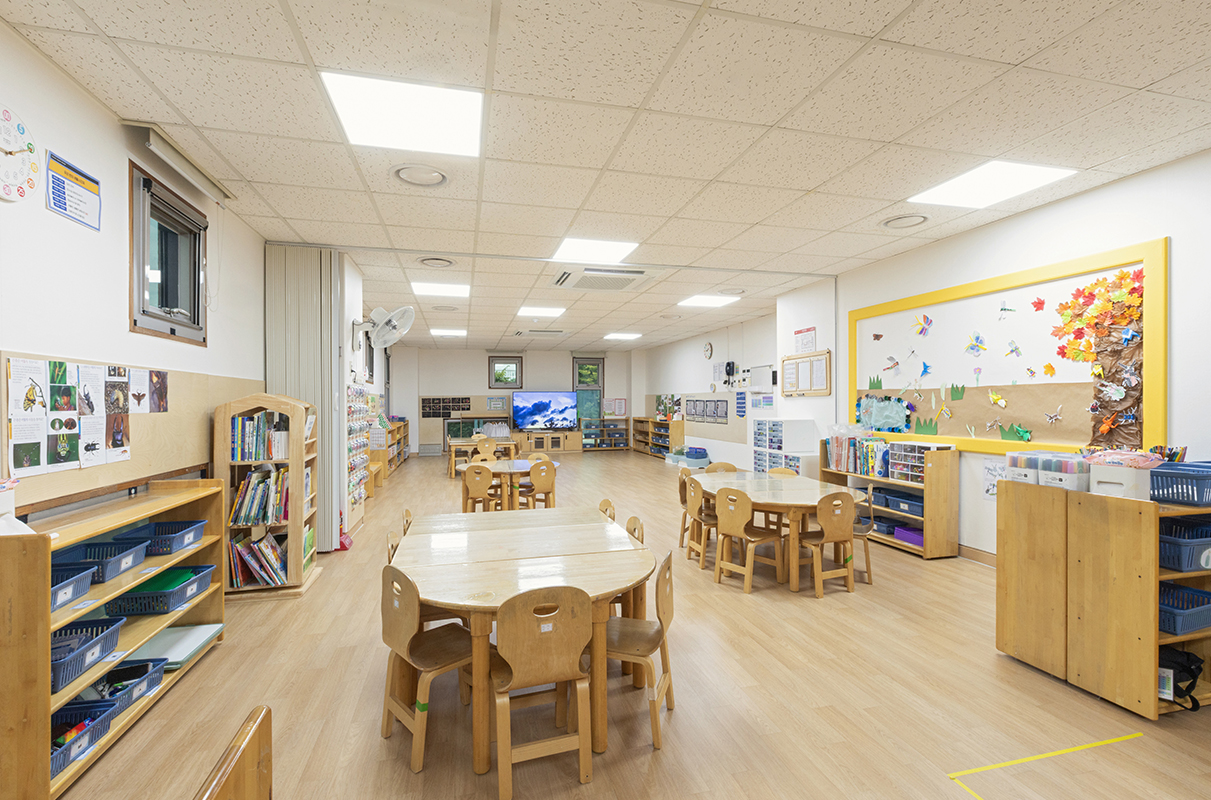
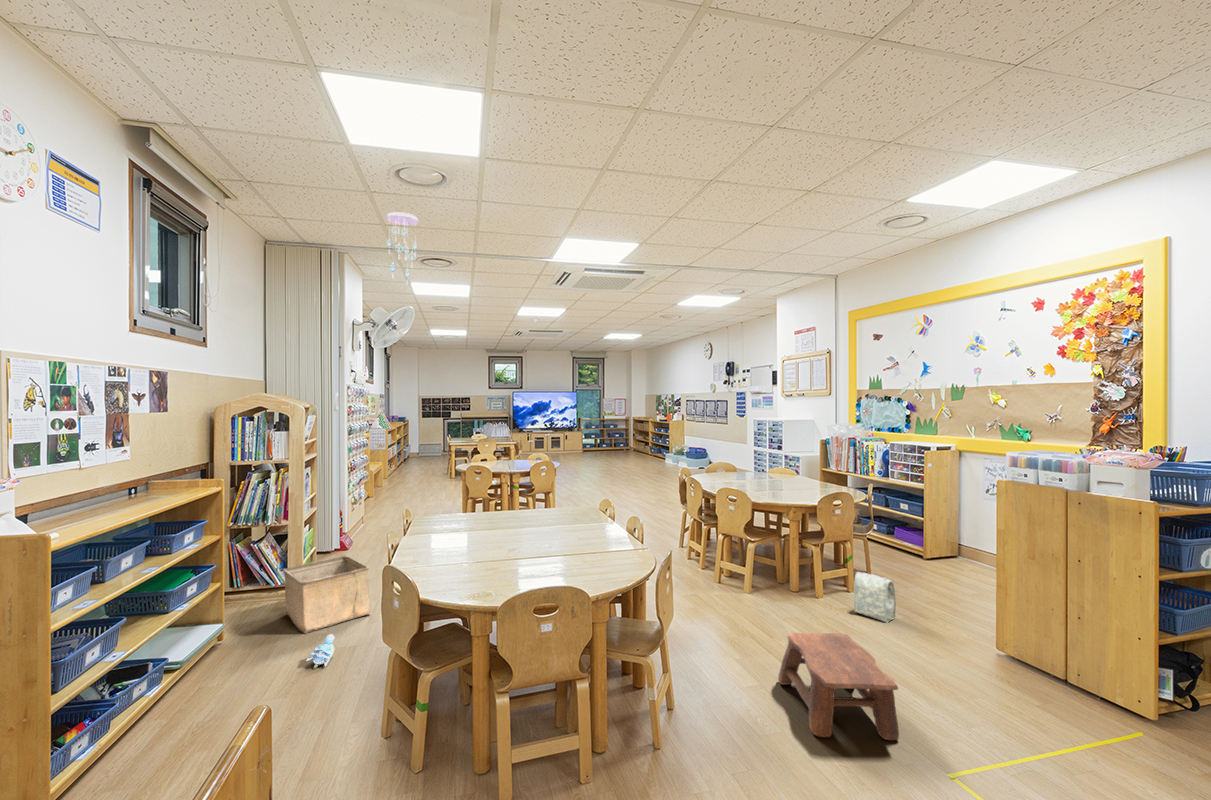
+ storage bin (327, 591)
+ ceiling mobile (402, 250)
+ plush toy (322, 650)
+ bag (874, 594)
+ stool (832, 681)
